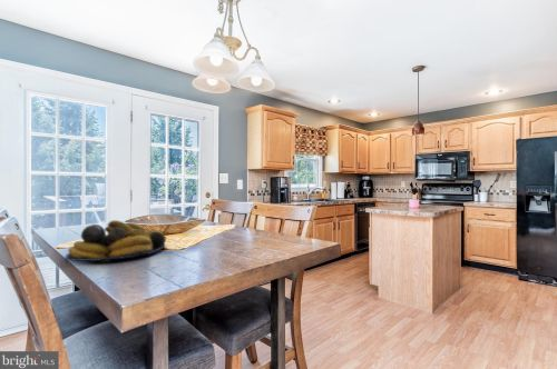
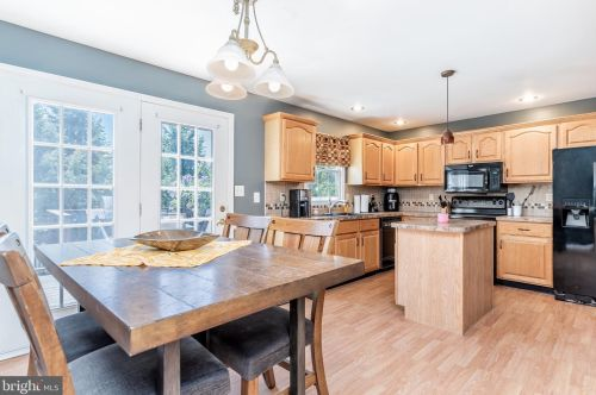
- fruit bowl (118, 236)
